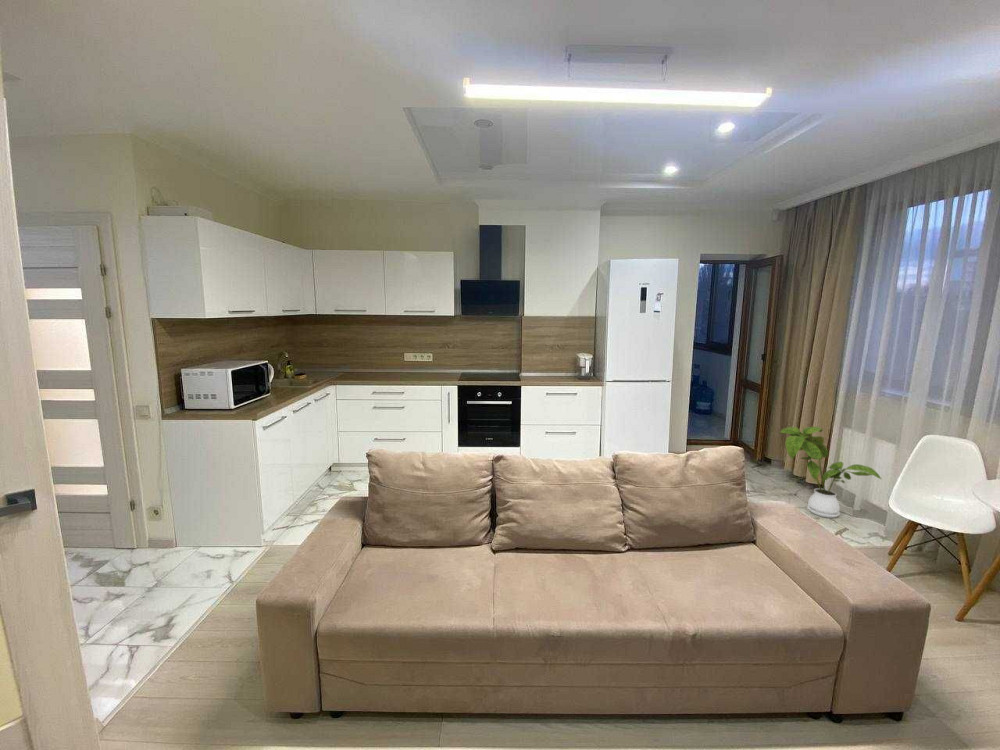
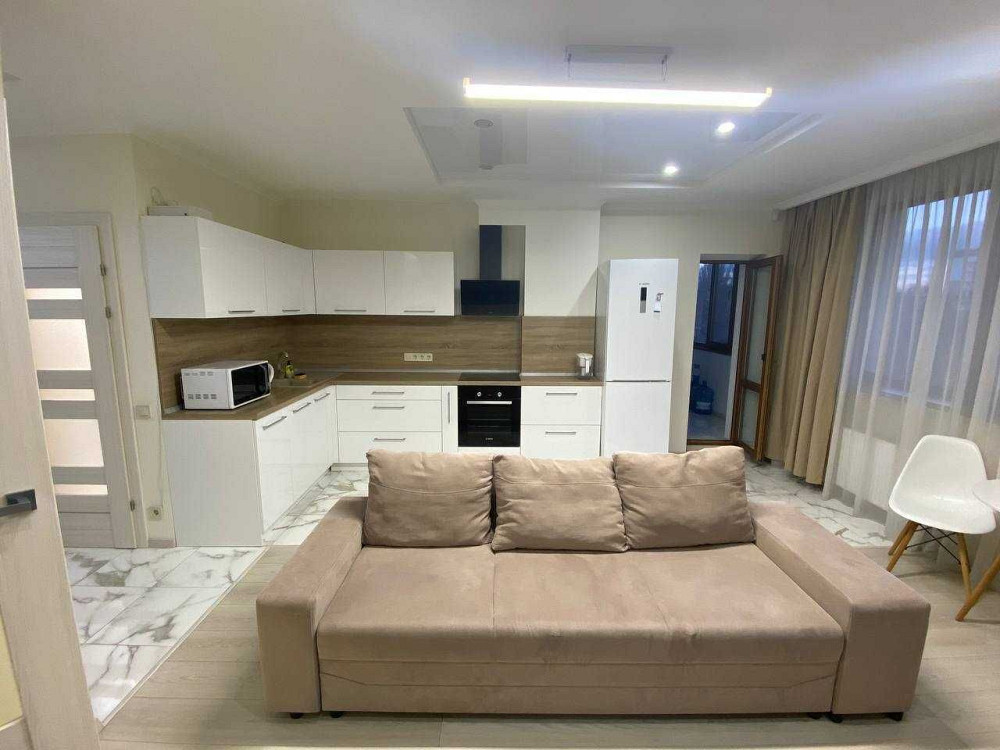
- house plant (816, 471)
